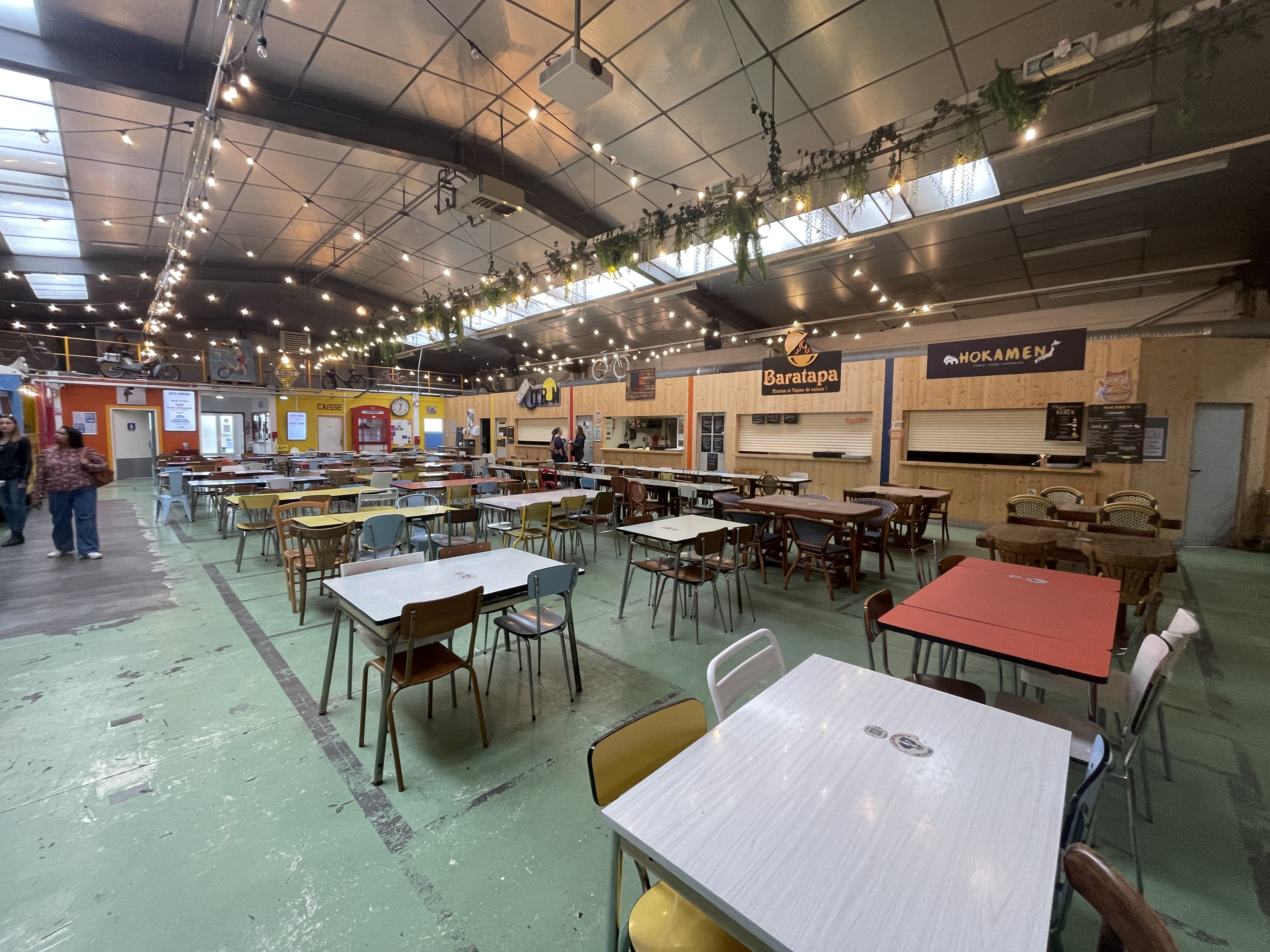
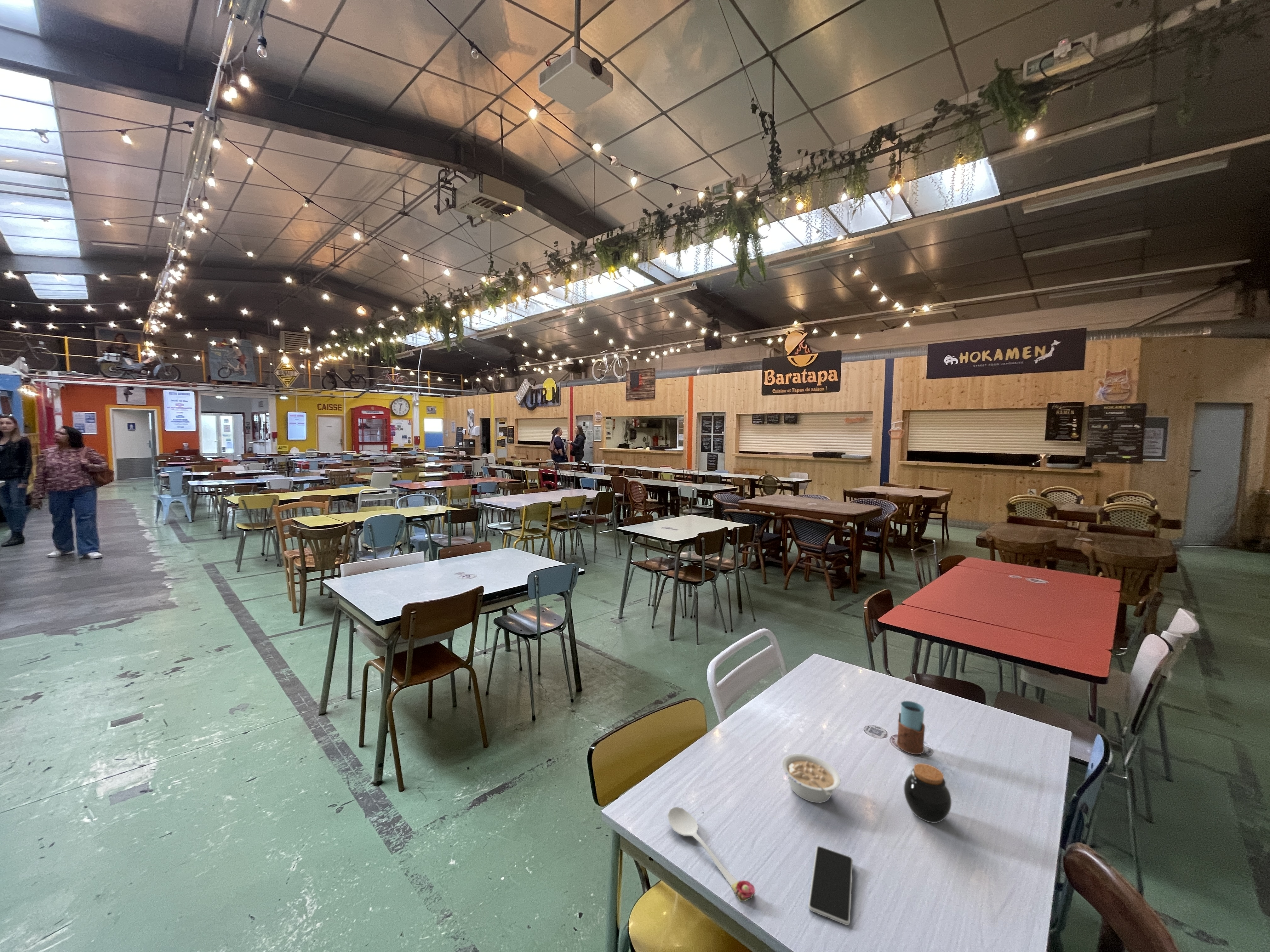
+ smartphone (832, 882)
+ drinking glass (908, 728)
+ spoon (708, 849)
+ jar (927, 792)
+ legume (812, 779)
